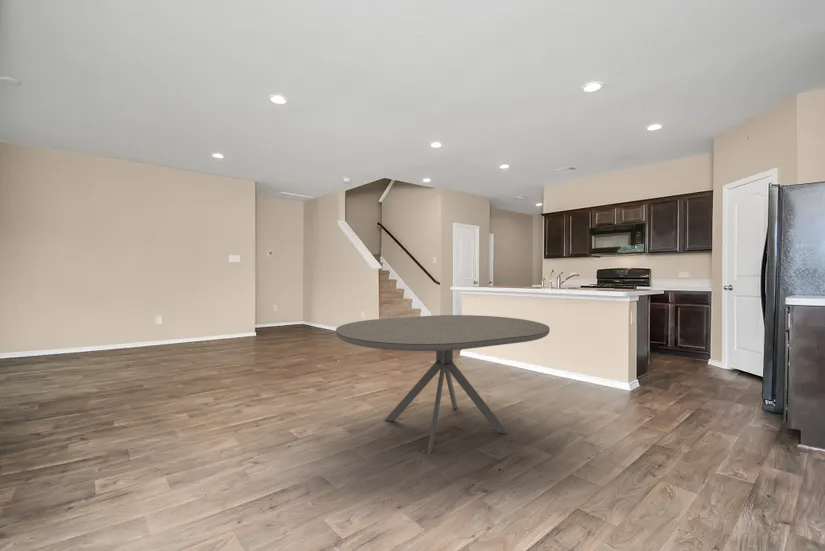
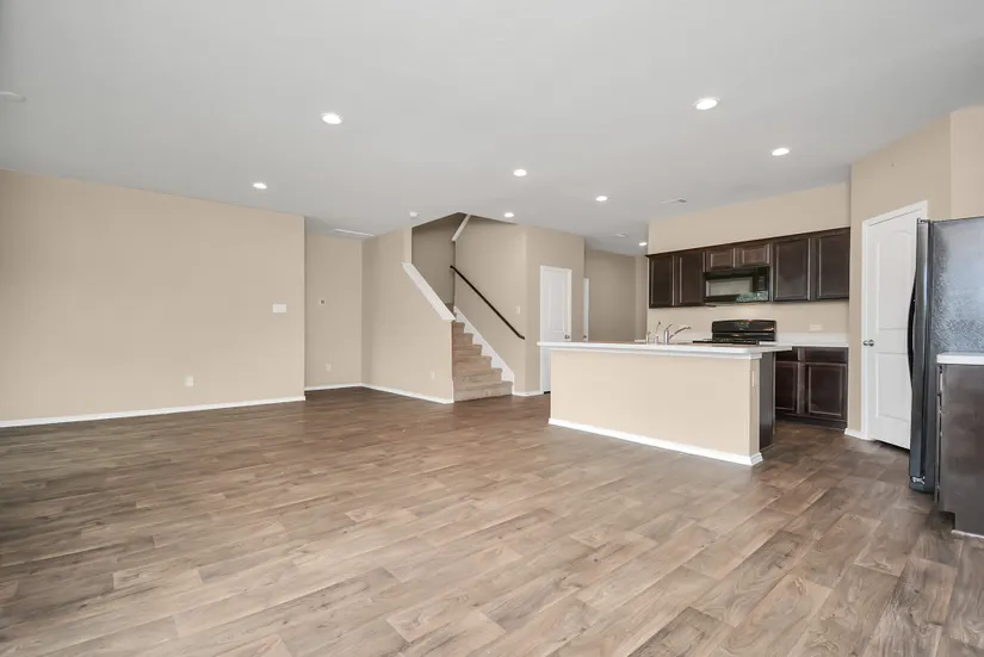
- dining table (443, 376)
